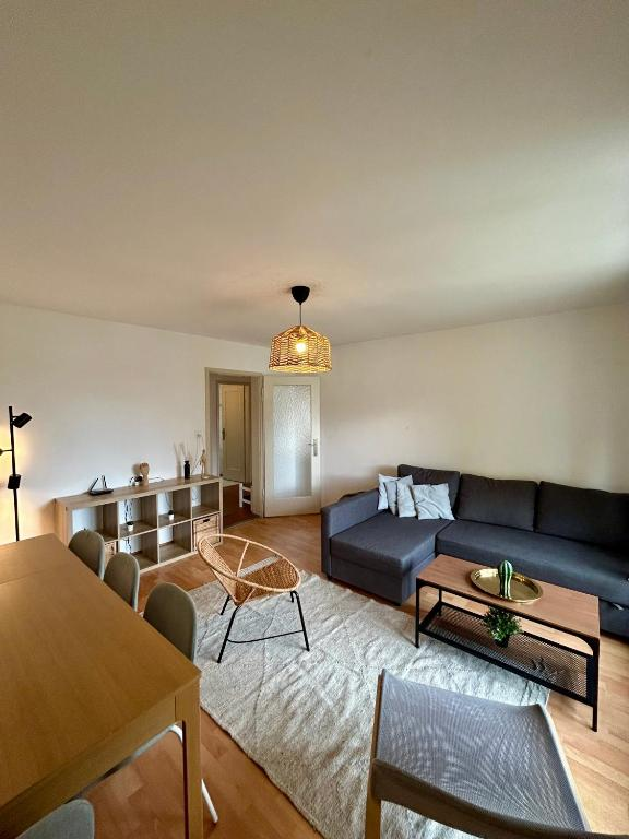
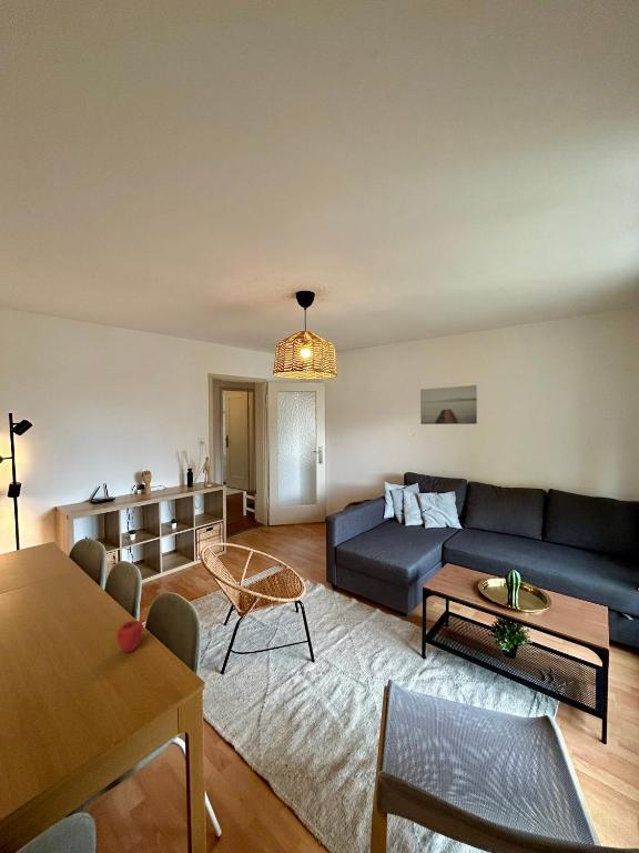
+ apple (130, 635)
+ wall art (447, 405)
